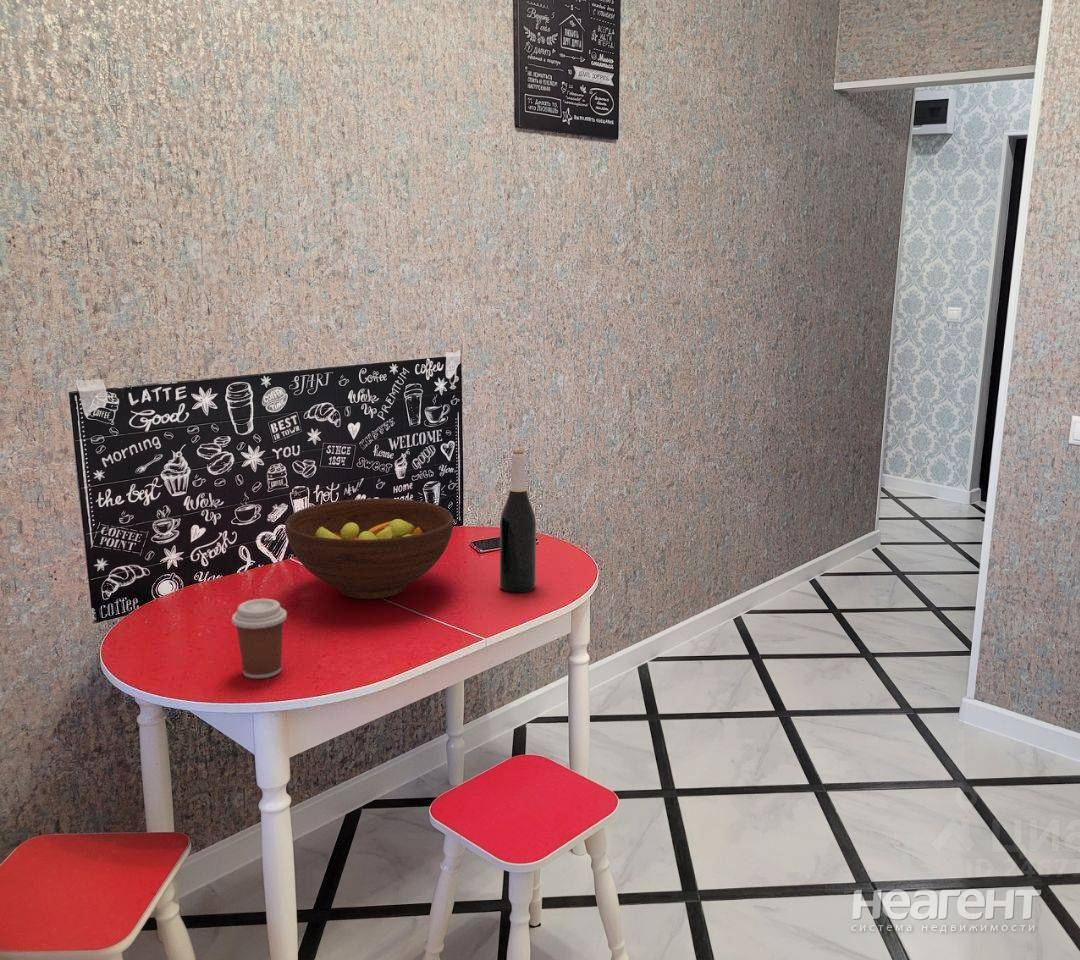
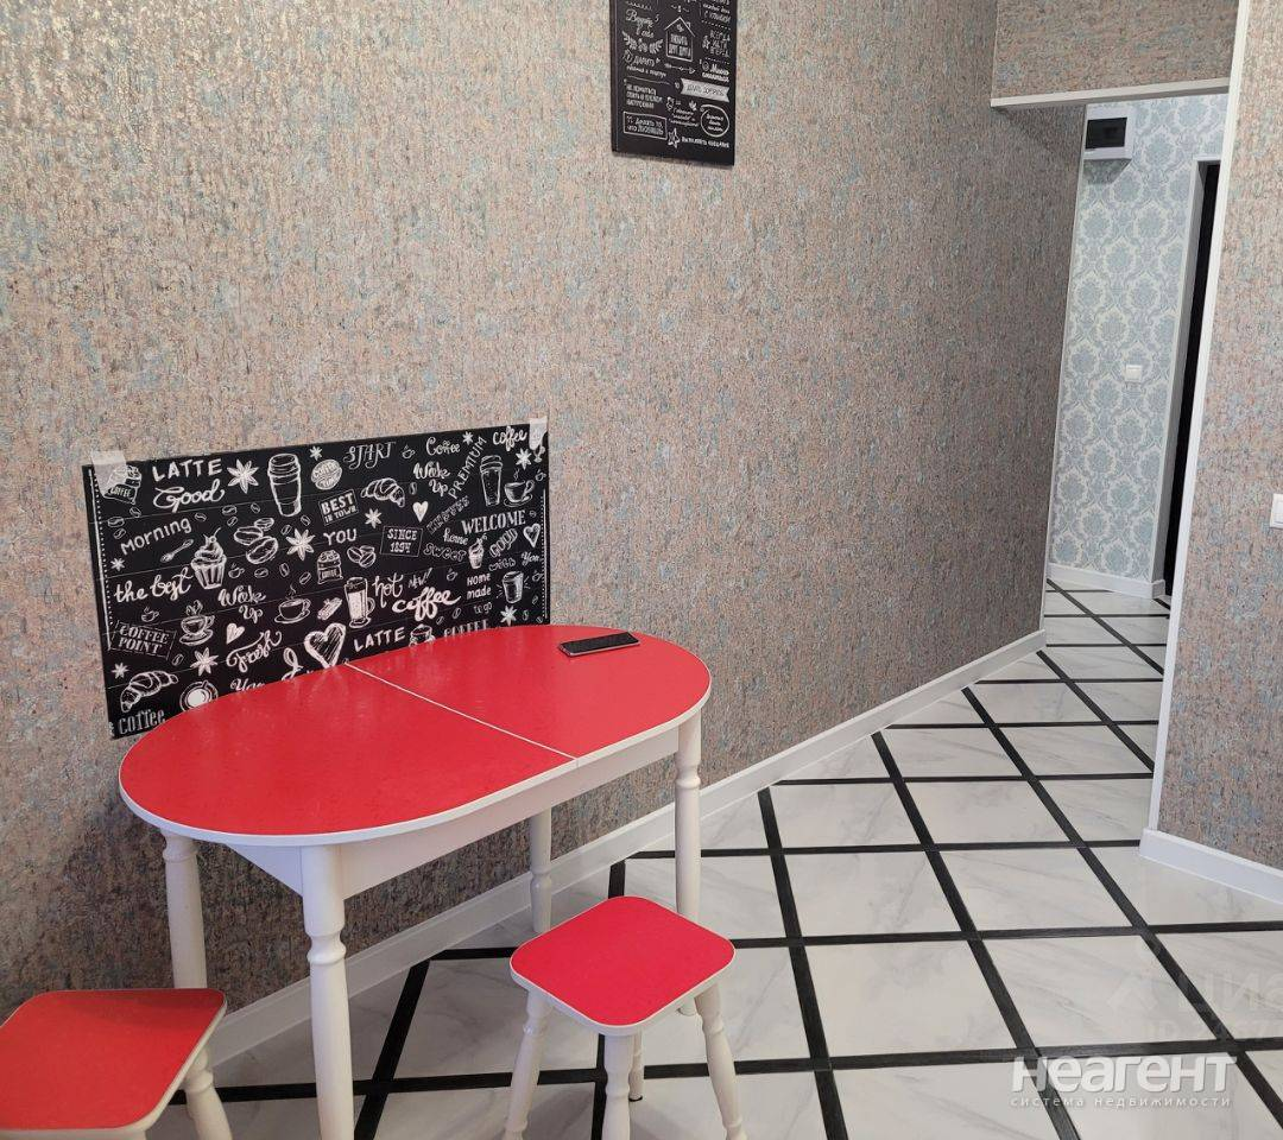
- coffee cup (260, 638)
- fruit bowl (371, 554)
- wine bottle (518, 520)
